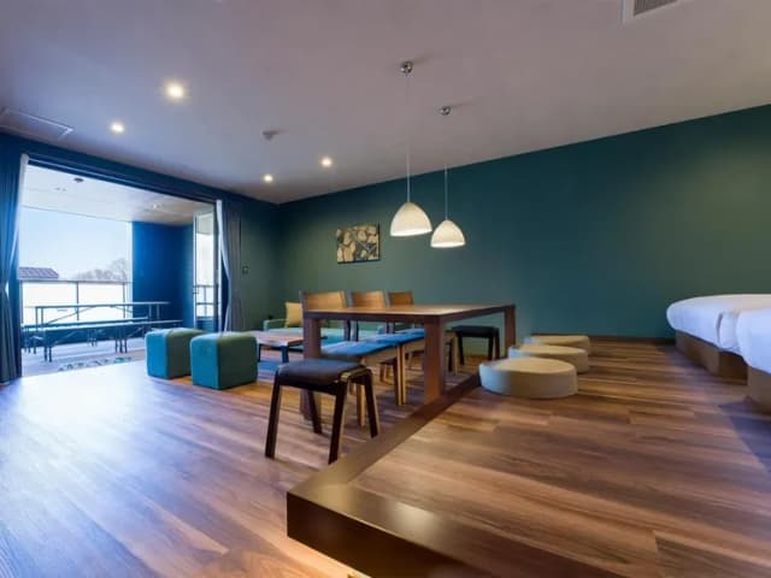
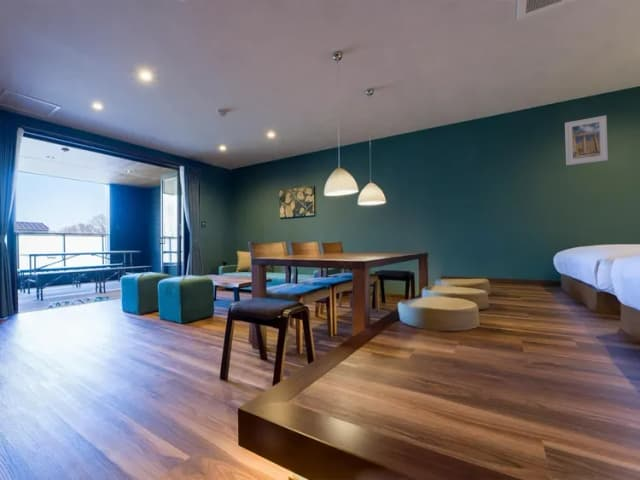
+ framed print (585, 141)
